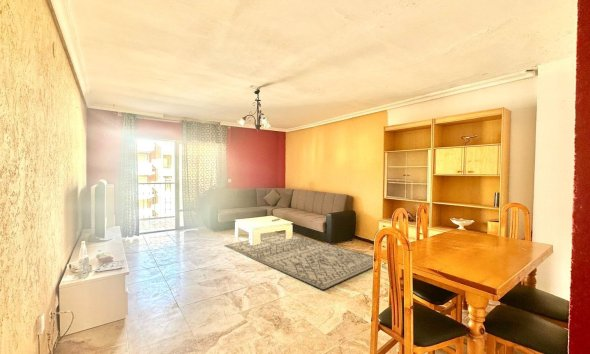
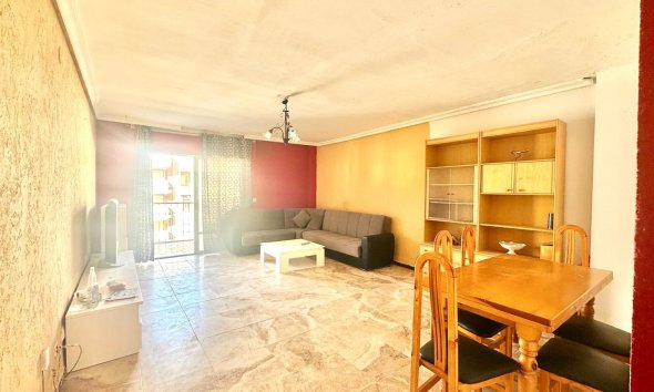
- rug (298, 252)
